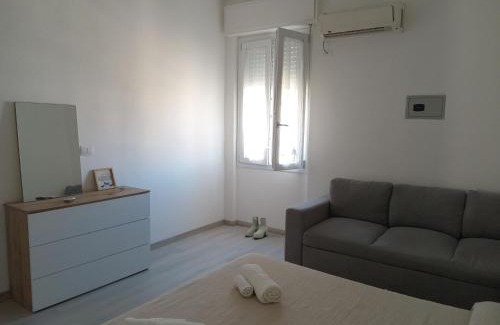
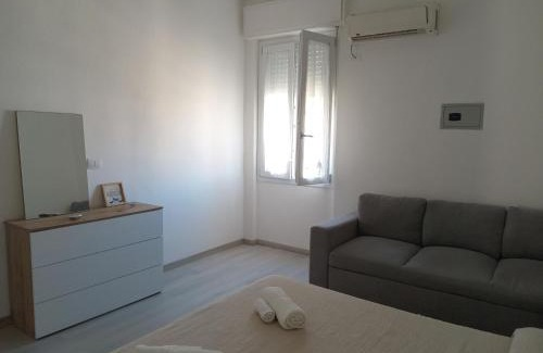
- boots (256, 227)
